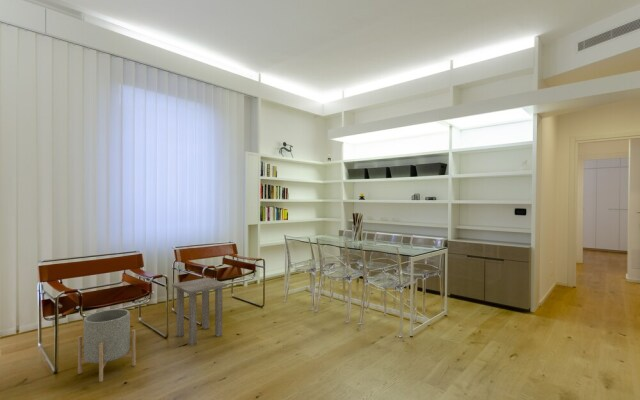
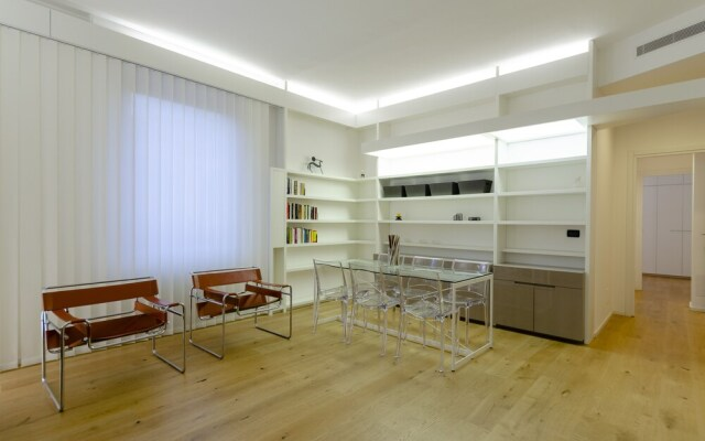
- planter (107, 342)
- side table (202, 309)
